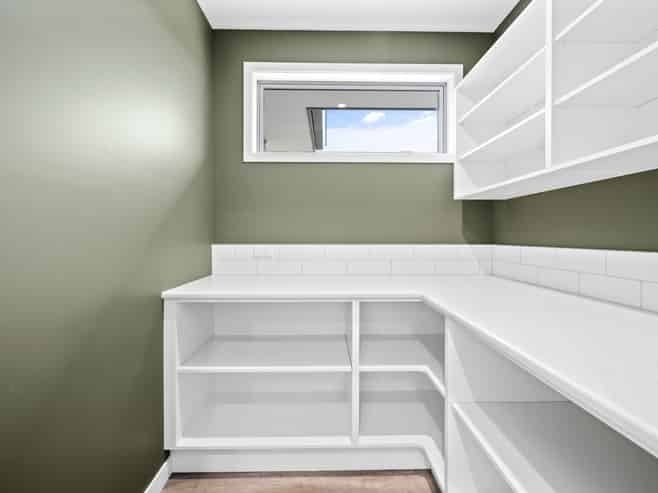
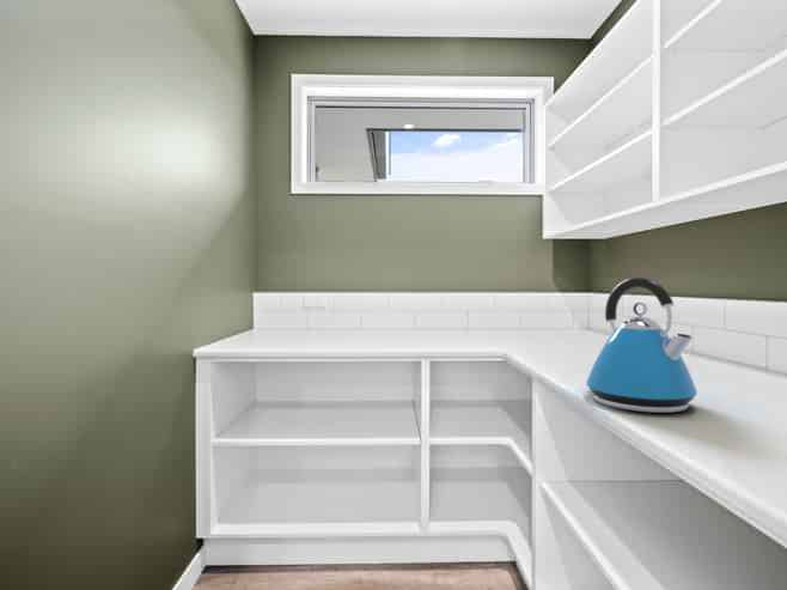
+ kettle (636, 339)
